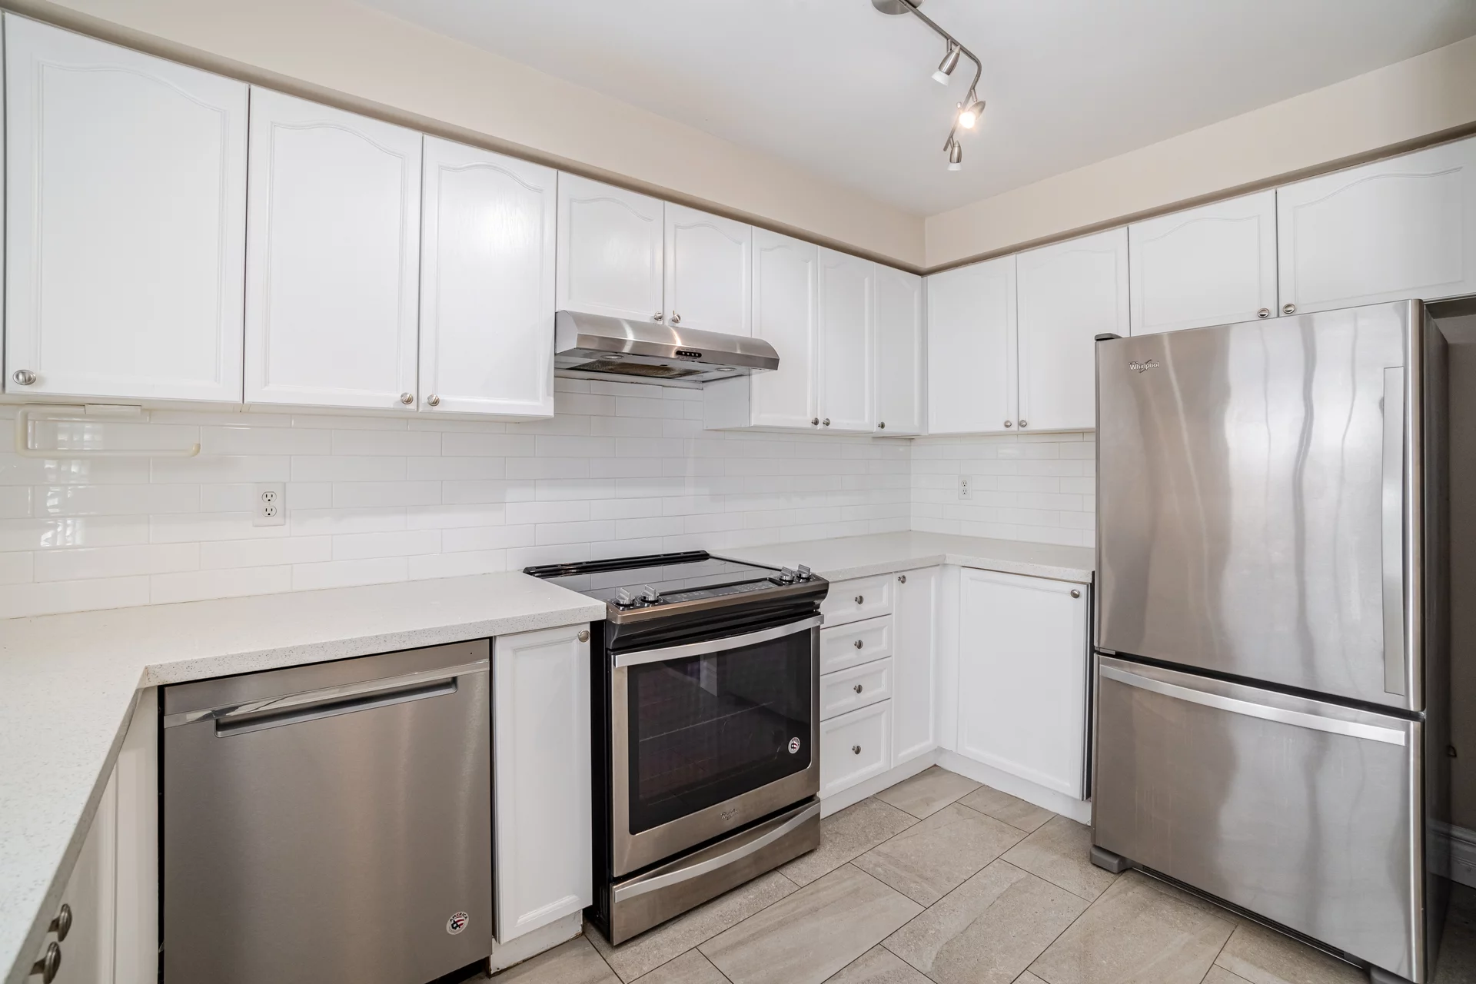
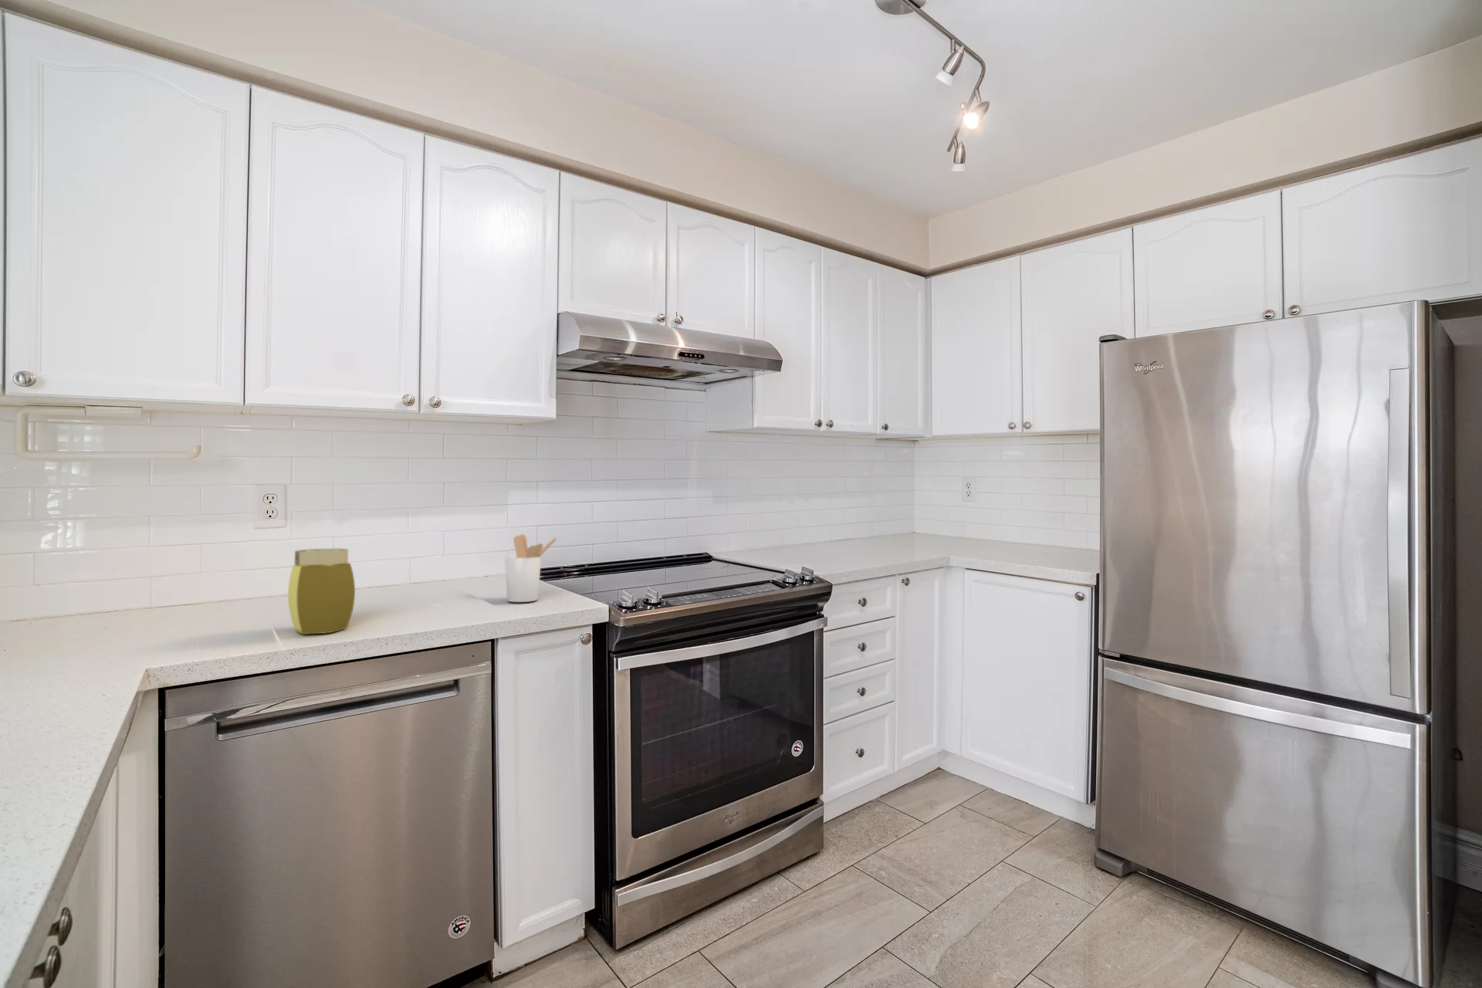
+ jar (322, 590)
+ utensil holder (531, 567)
